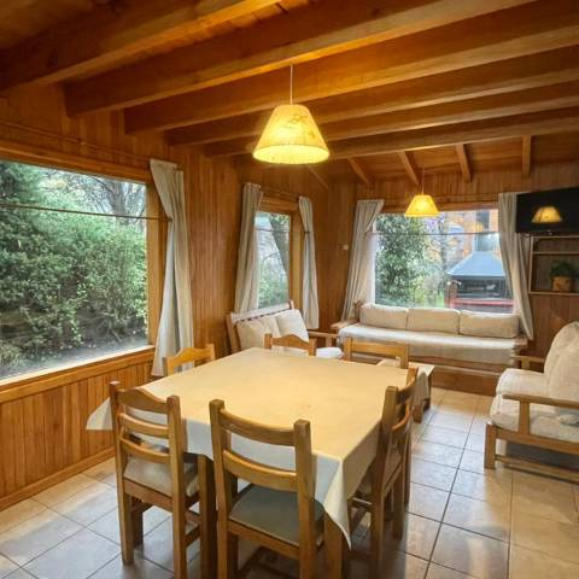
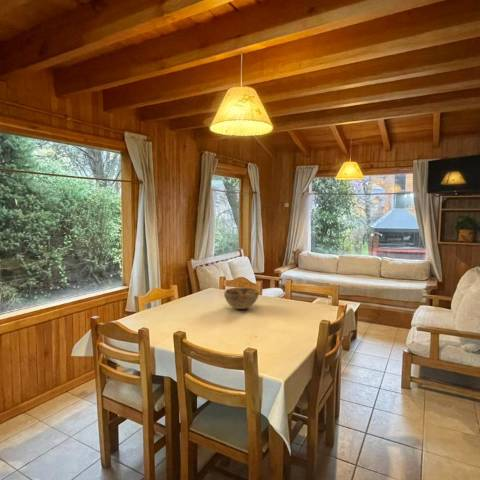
+ decorative bowl (241, 299)
